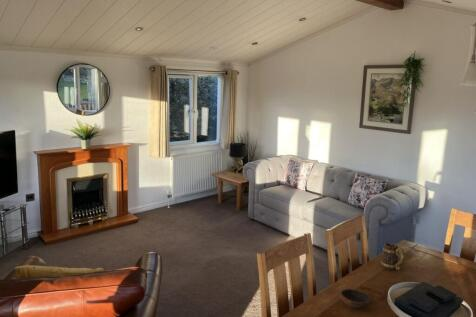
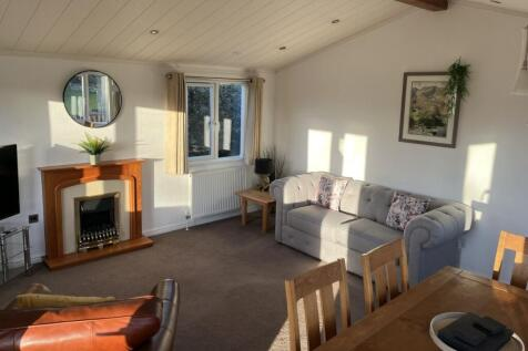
- mug (393, 257)
- bowl (354, 299)
